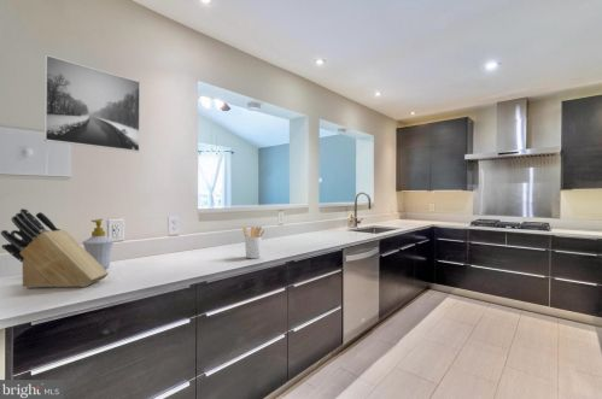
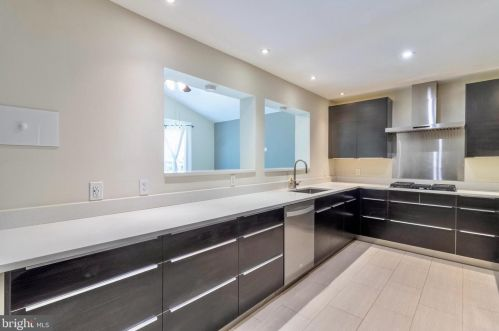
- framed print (97, 108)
- utensil holder (253, 241)
- soap bottle (98, 243)
- knife block (55, 246)
